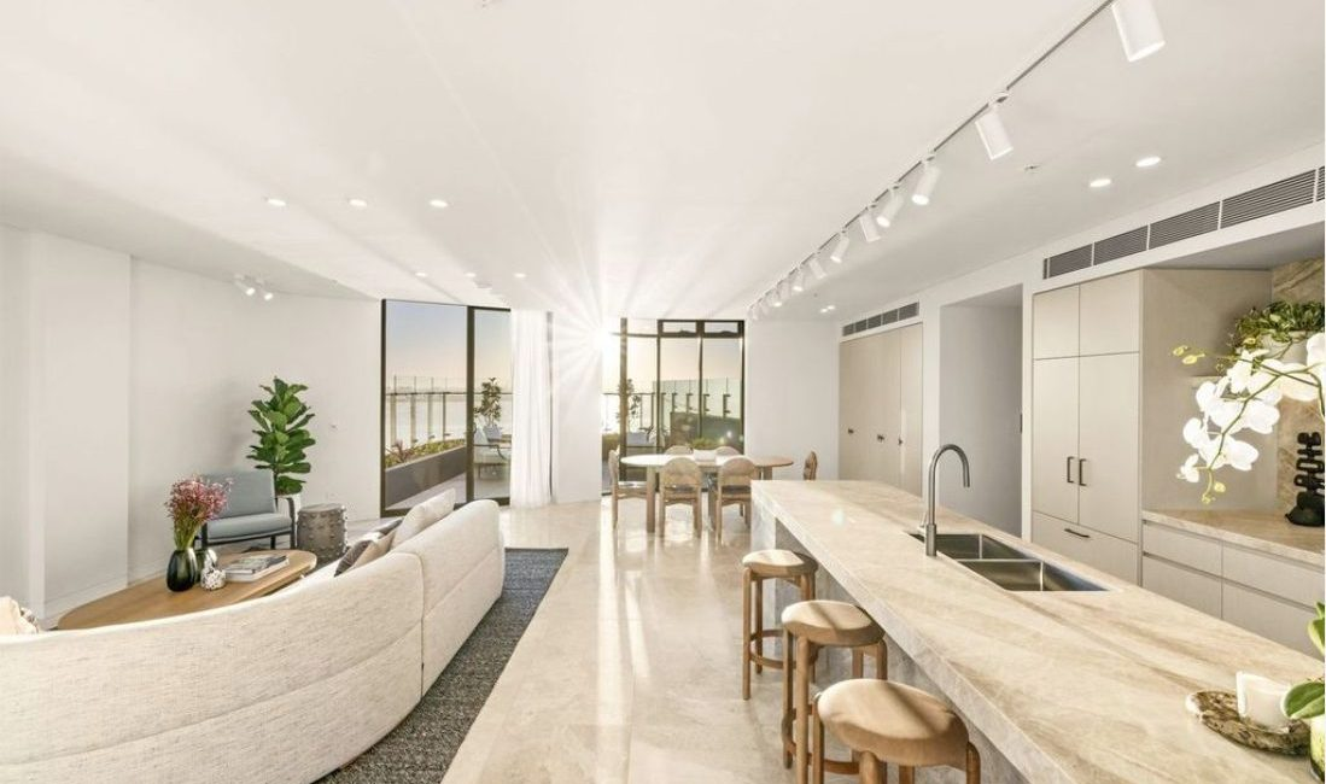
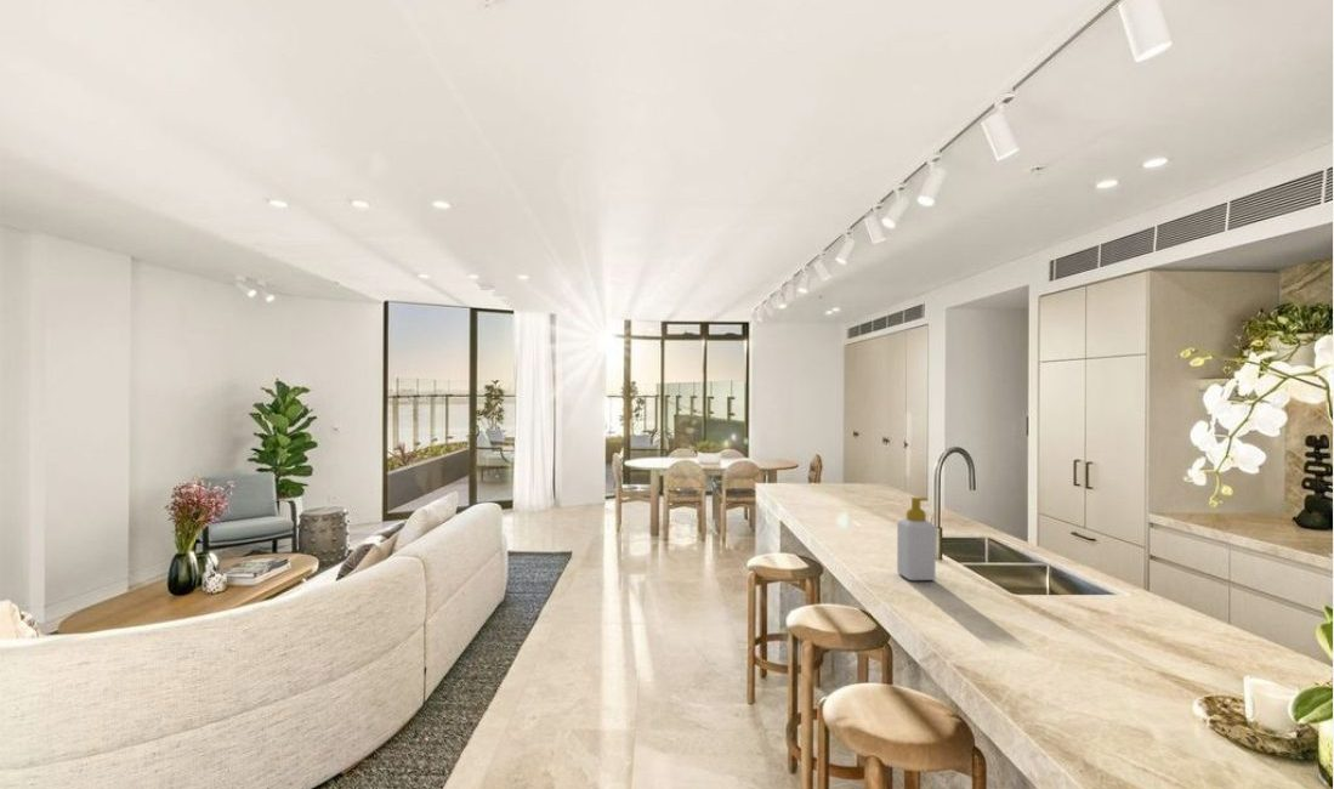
+ soap bottle (915, 537)
